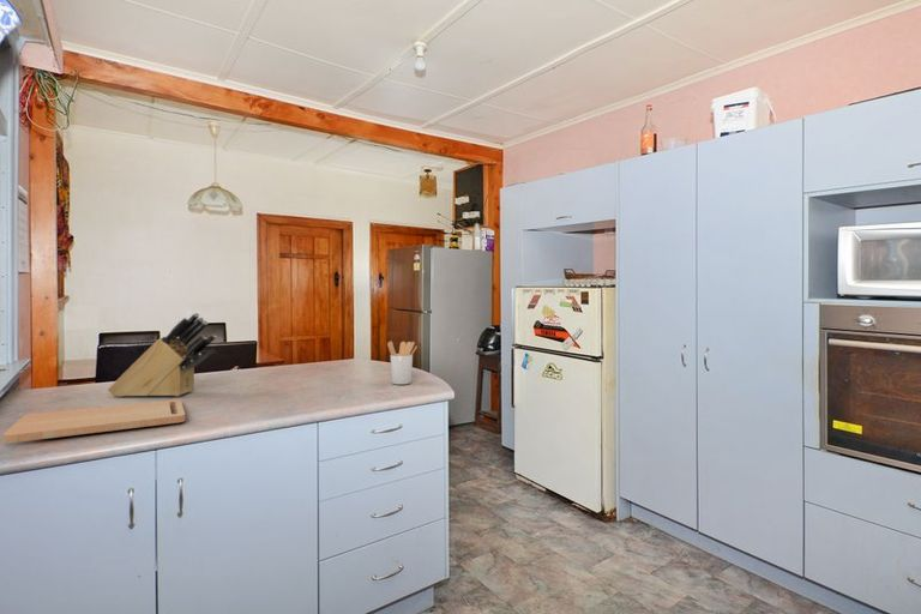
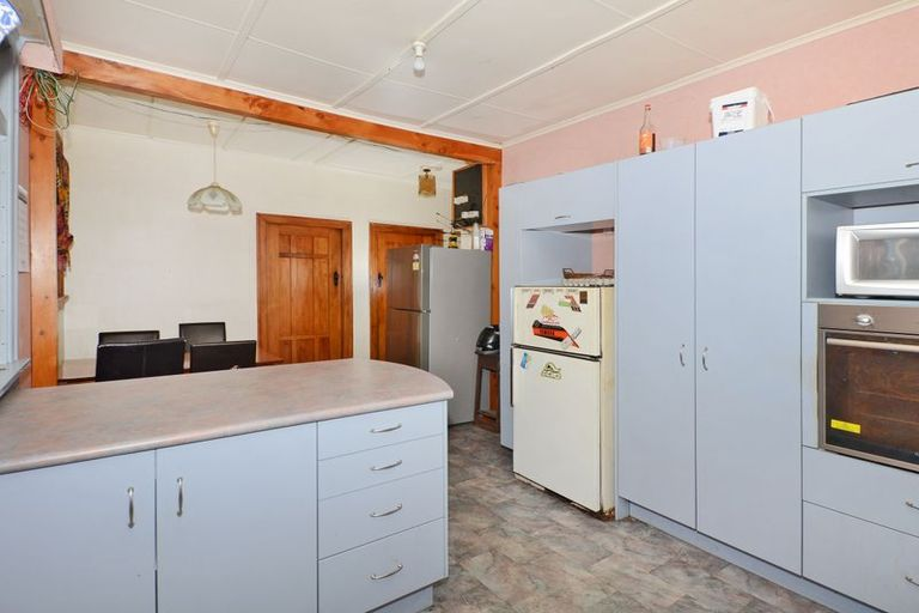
- utensil holder (403, 361)
- cutting board (104, 417)
- knife block (164, 353)
